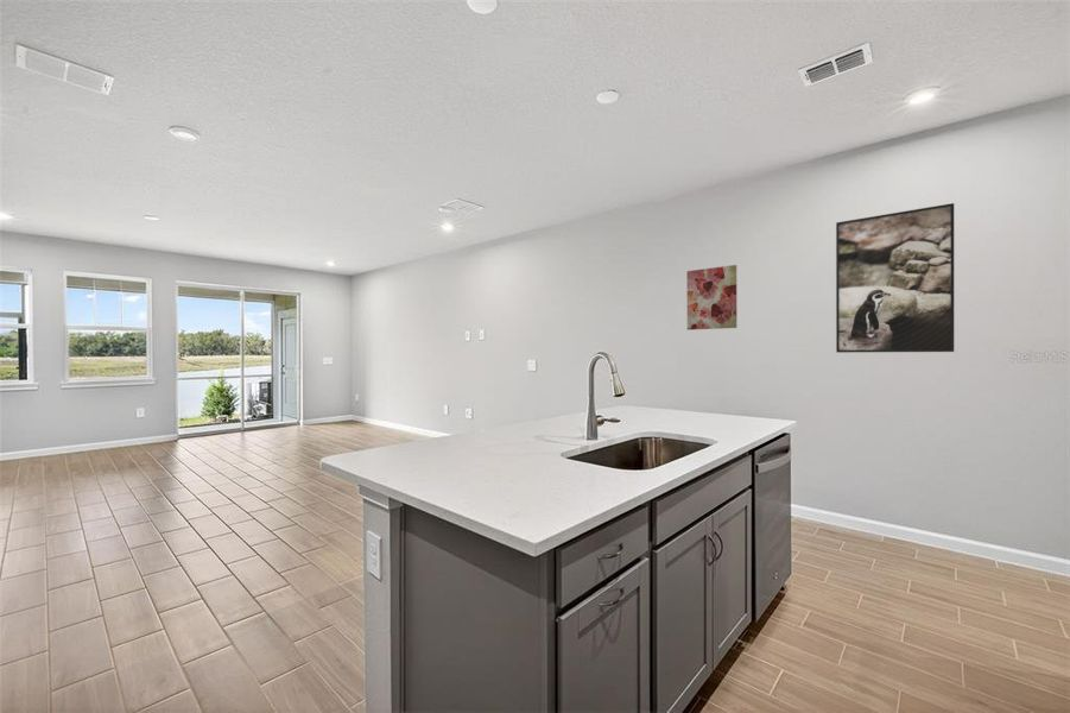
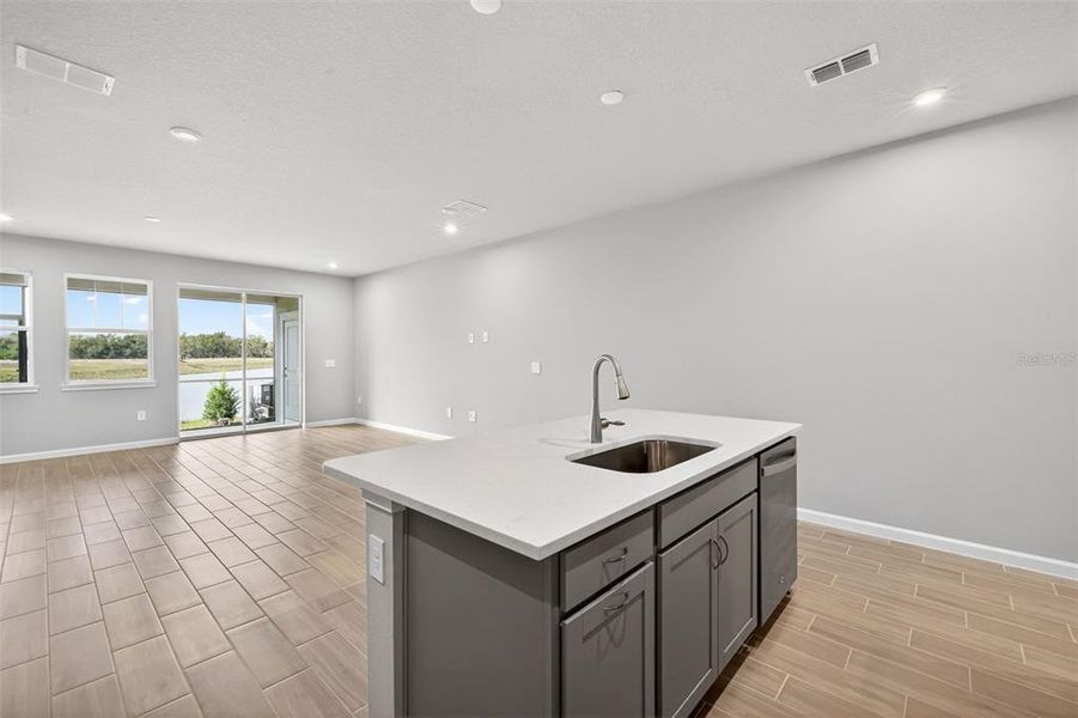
- wall art (710, 298)
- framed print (891, 283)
